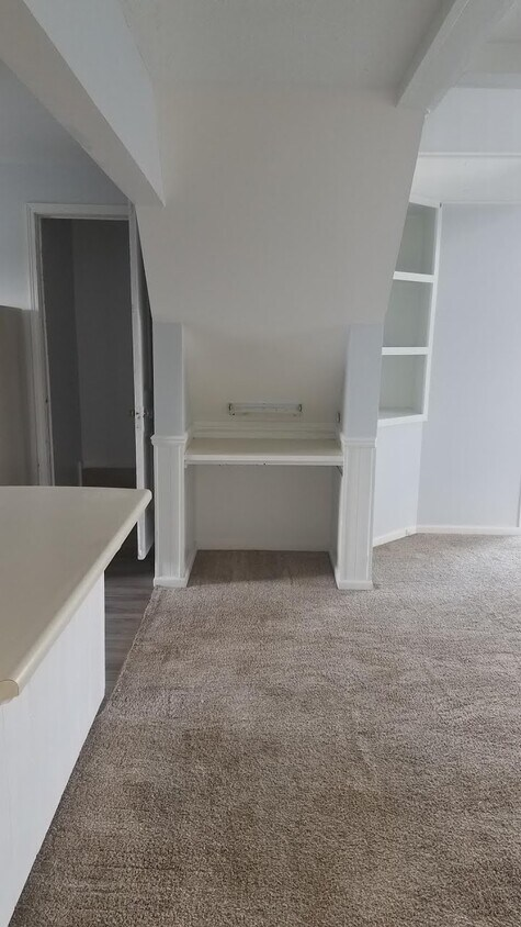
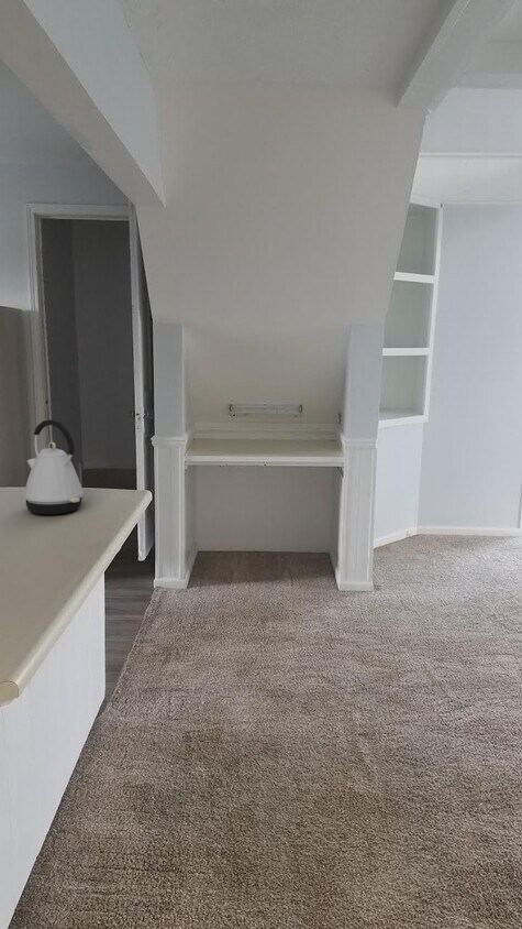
+ kettle (52, 465)
